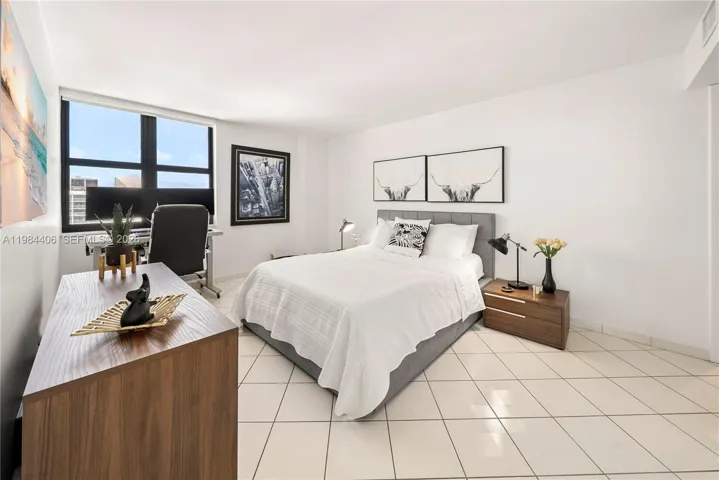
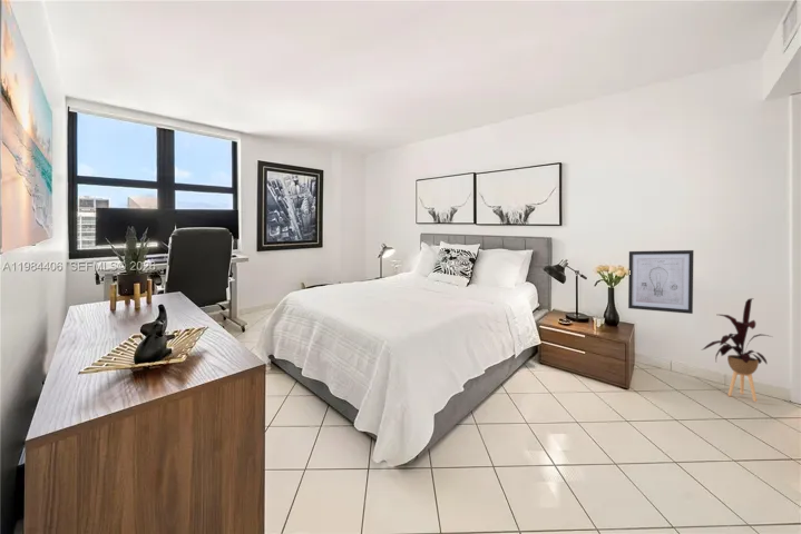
+ house plant (735, 346)
+ wall art (658, 280)
